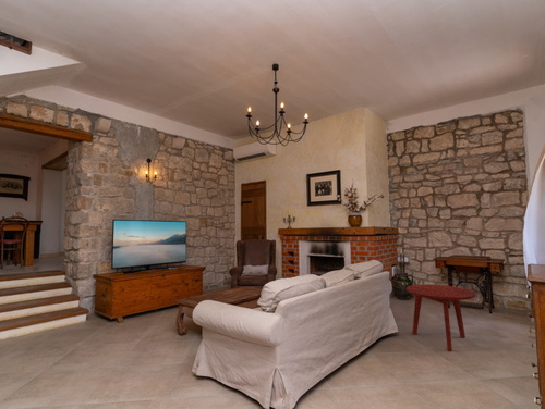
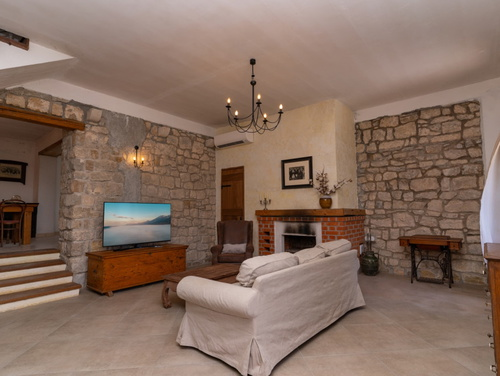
- side table (444, 314)
